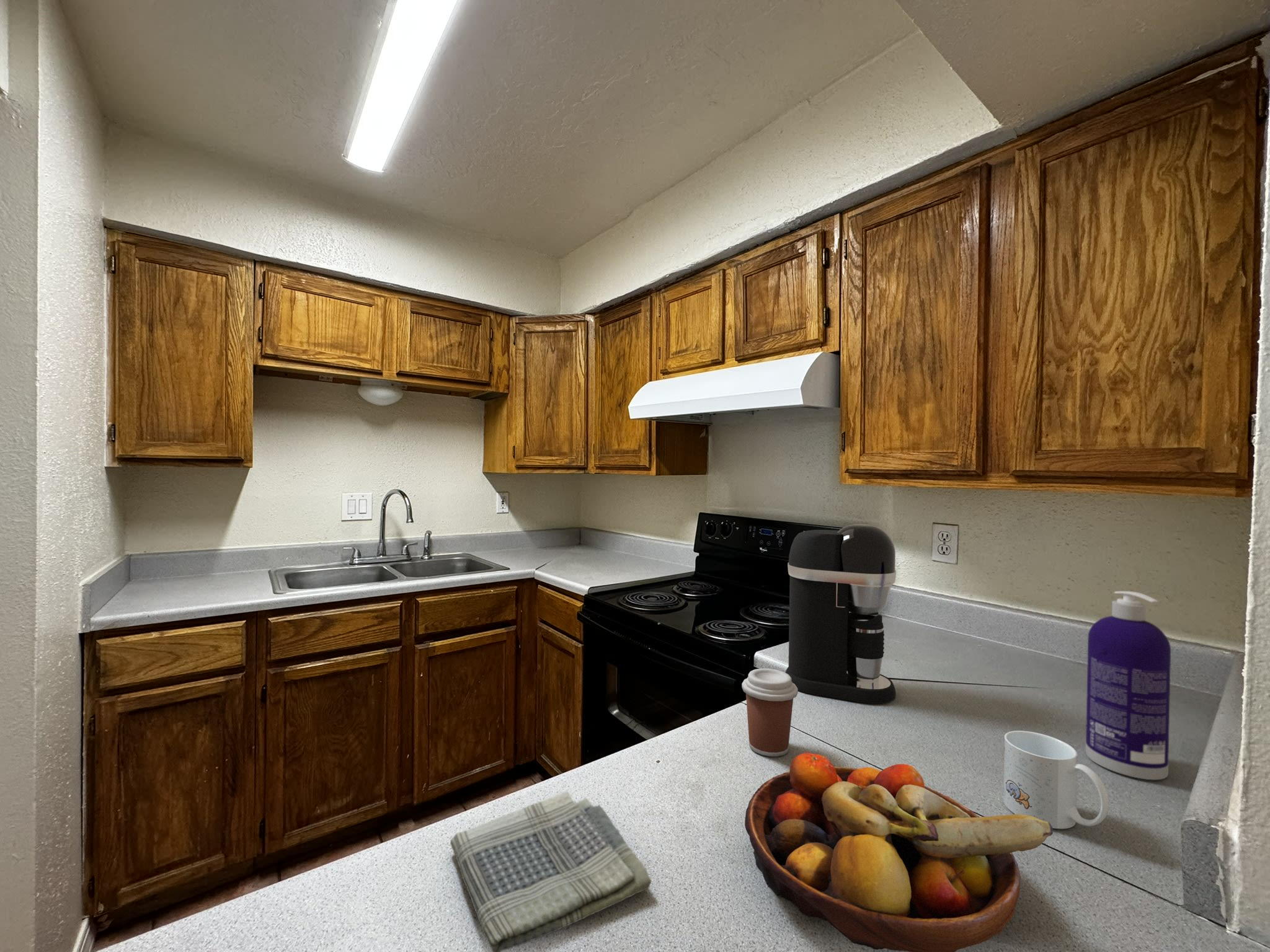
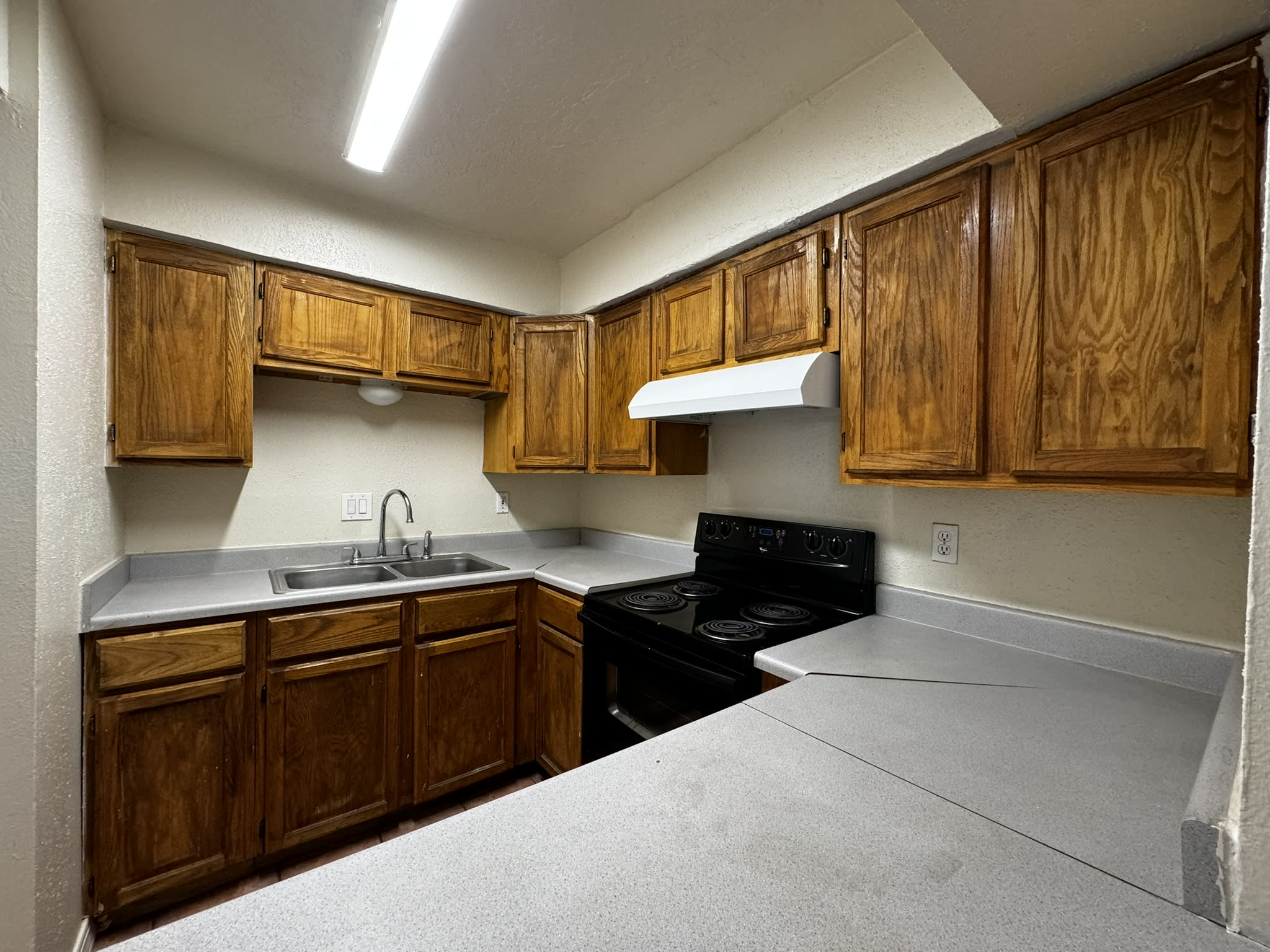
- fruit bowl (874, 818)
- dish towel (548, 855)
- coffee maker (839, 605)
- coffee cup (769, 711)
- mug (1054, 784)
- spray bottle (1127, 677)
